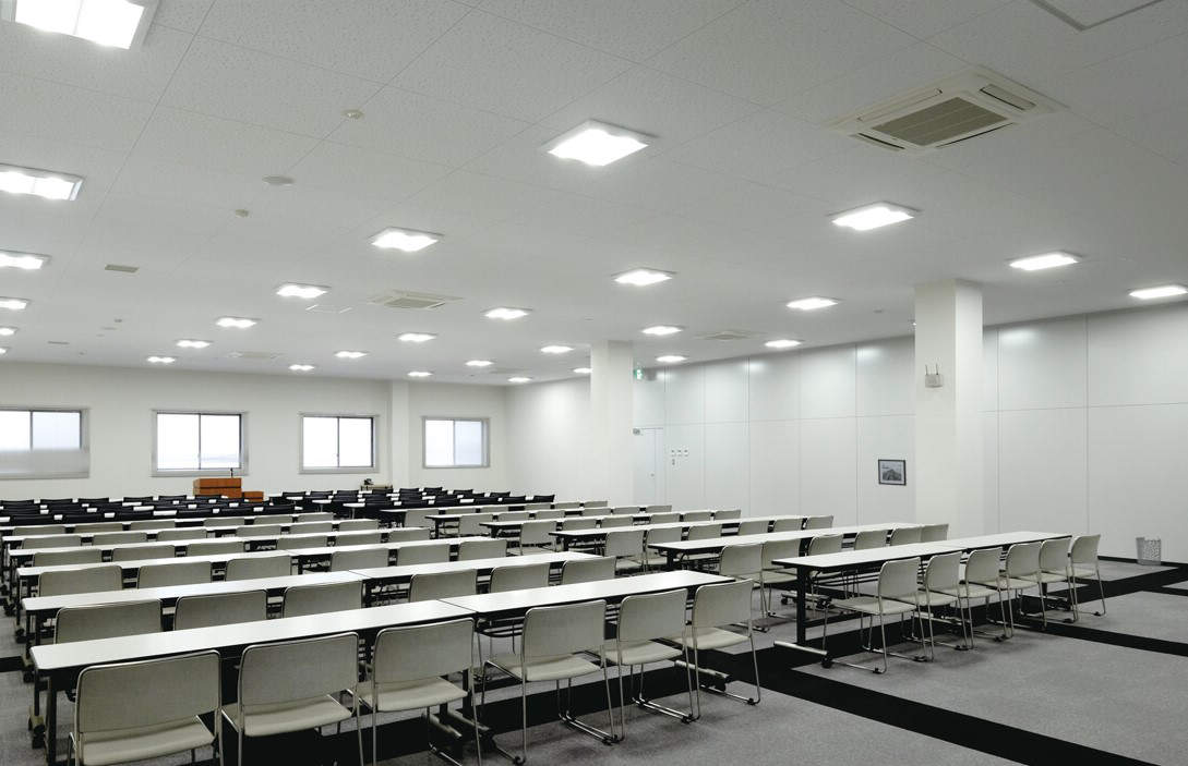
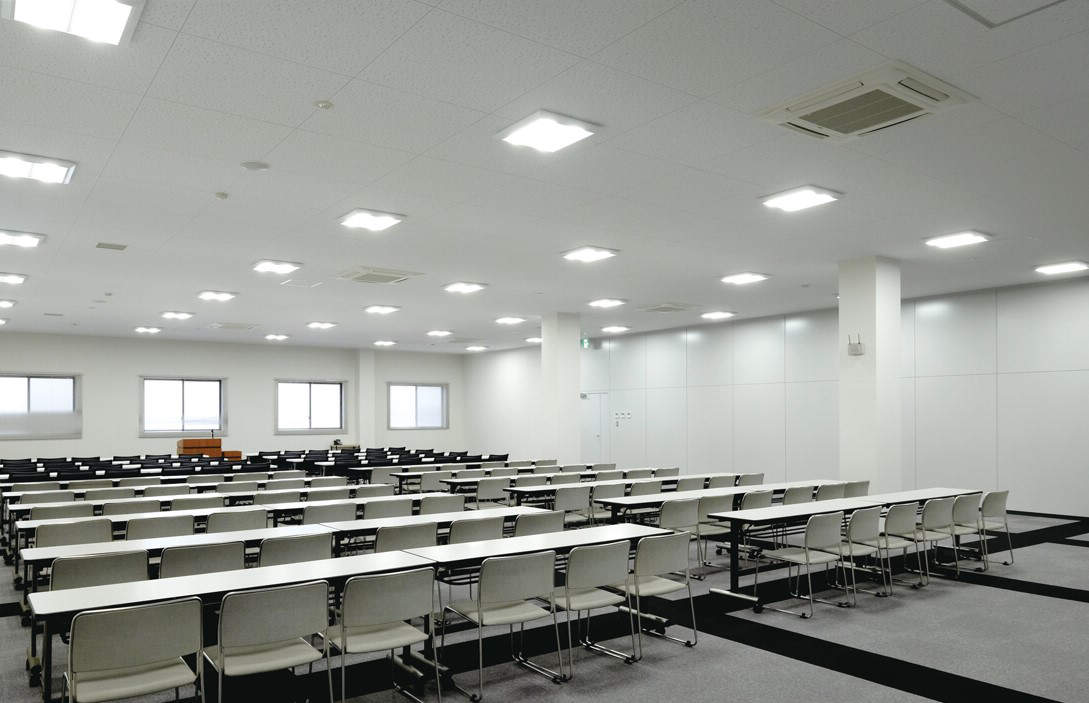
- wall art (891, 472)
- waste bin (1148, 551)
